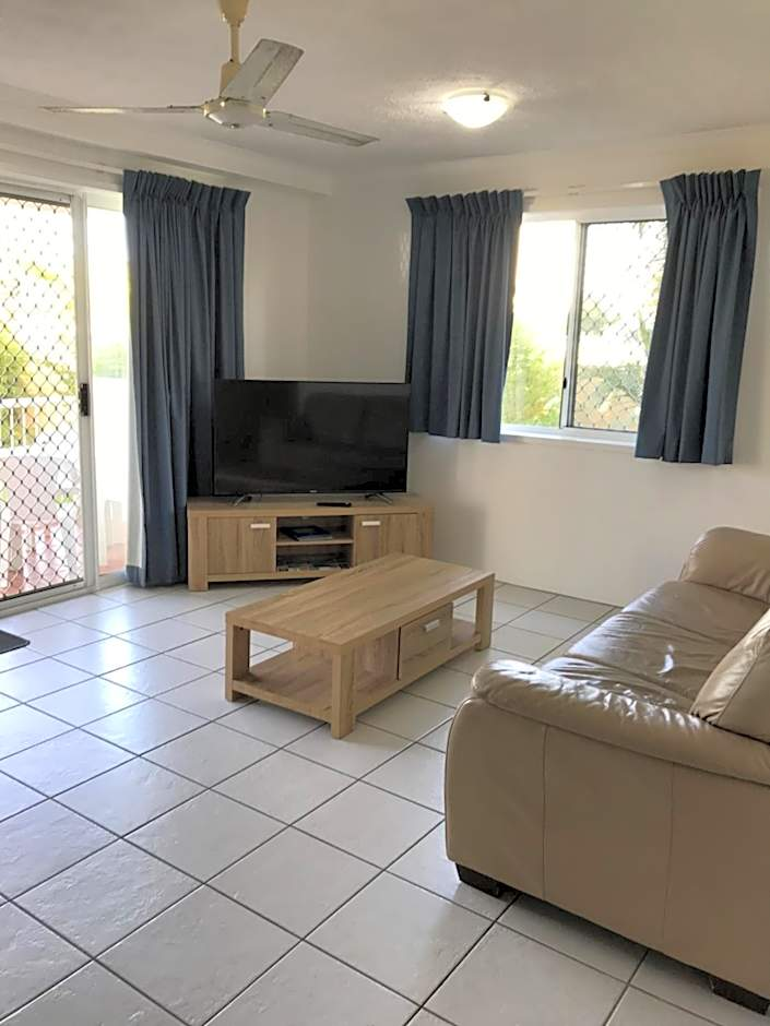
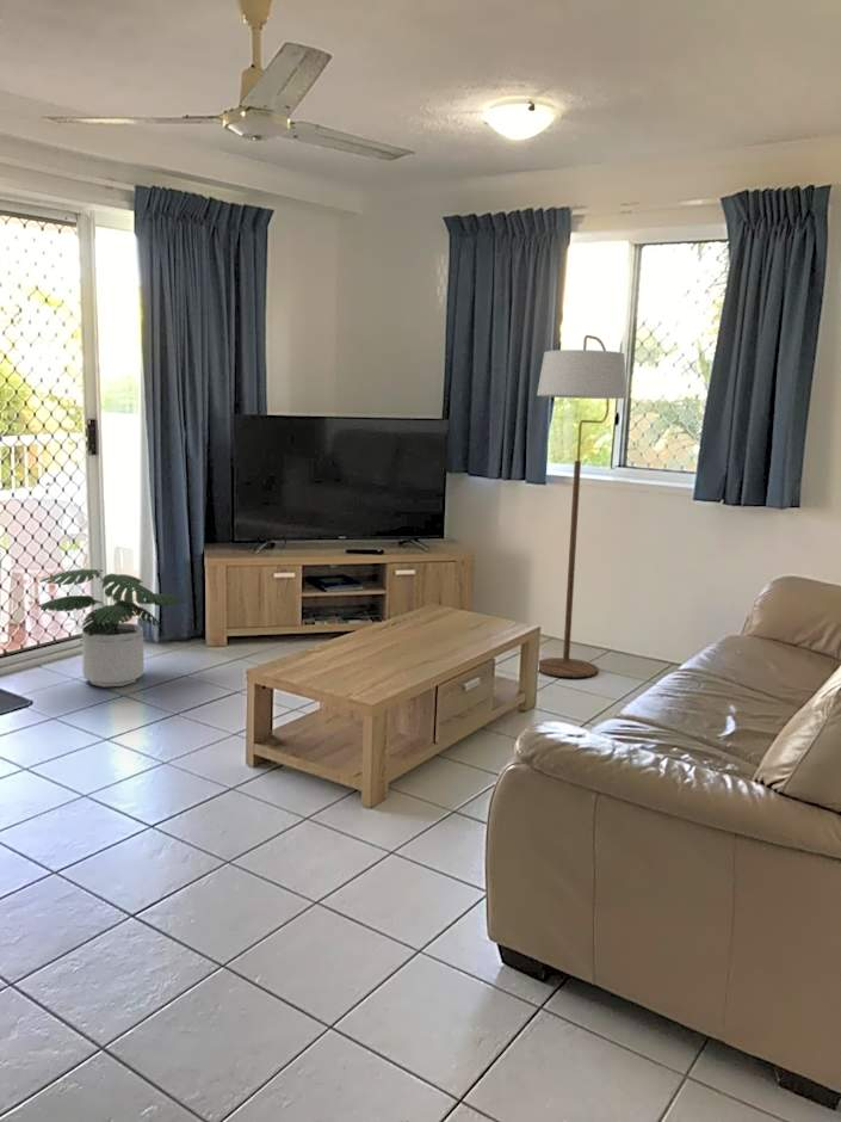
+ floor lamp (577, 505)
+ potted plant (117, 625)
